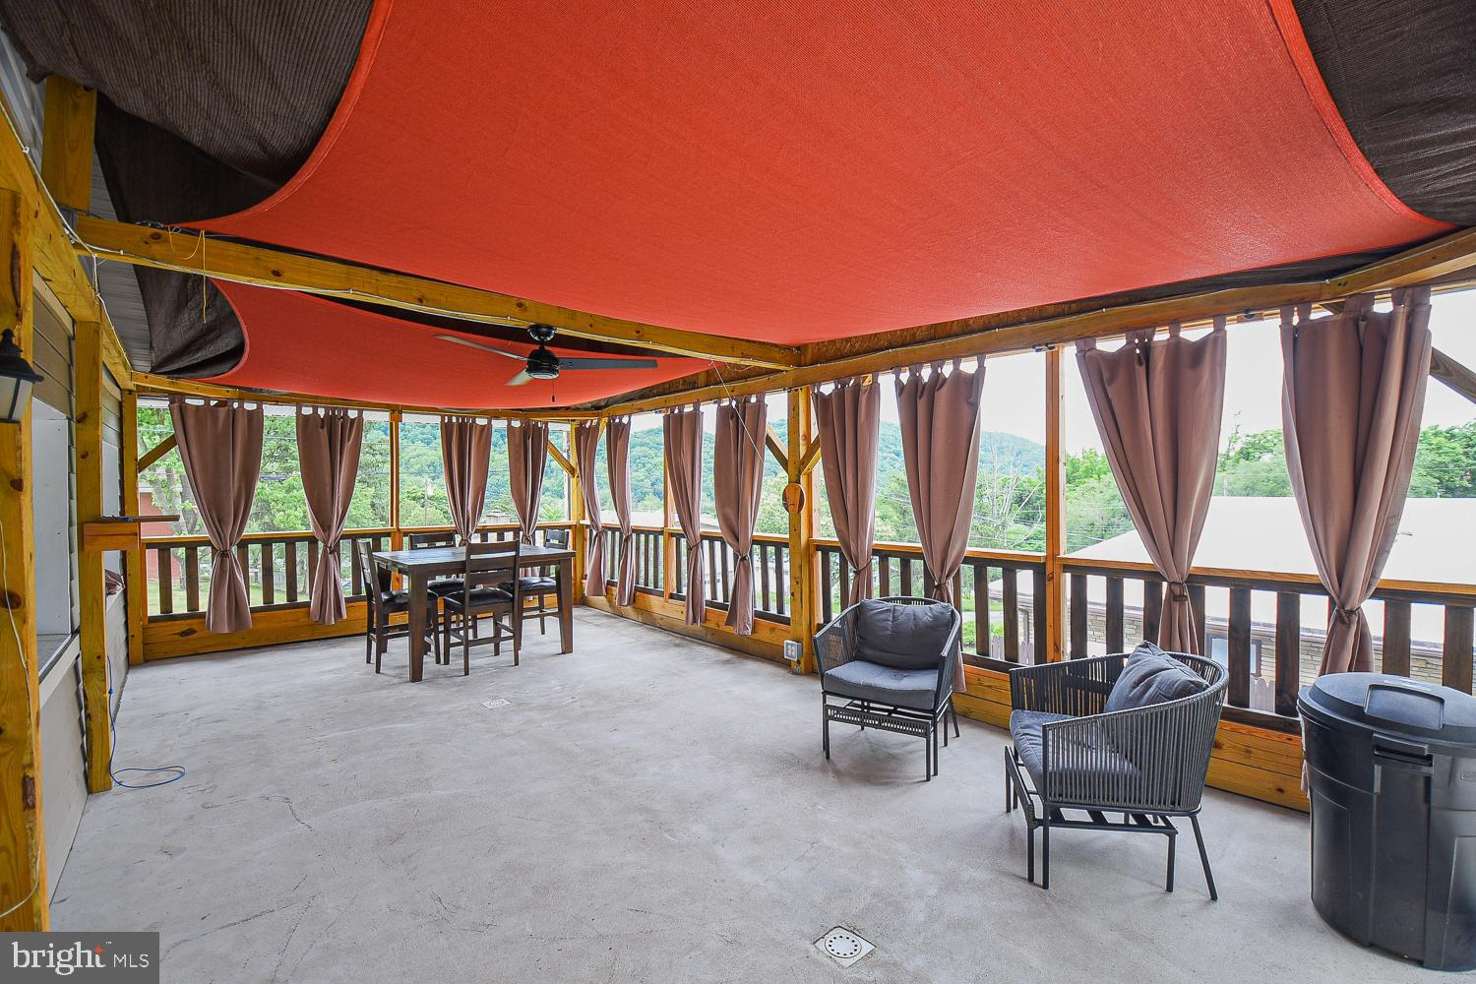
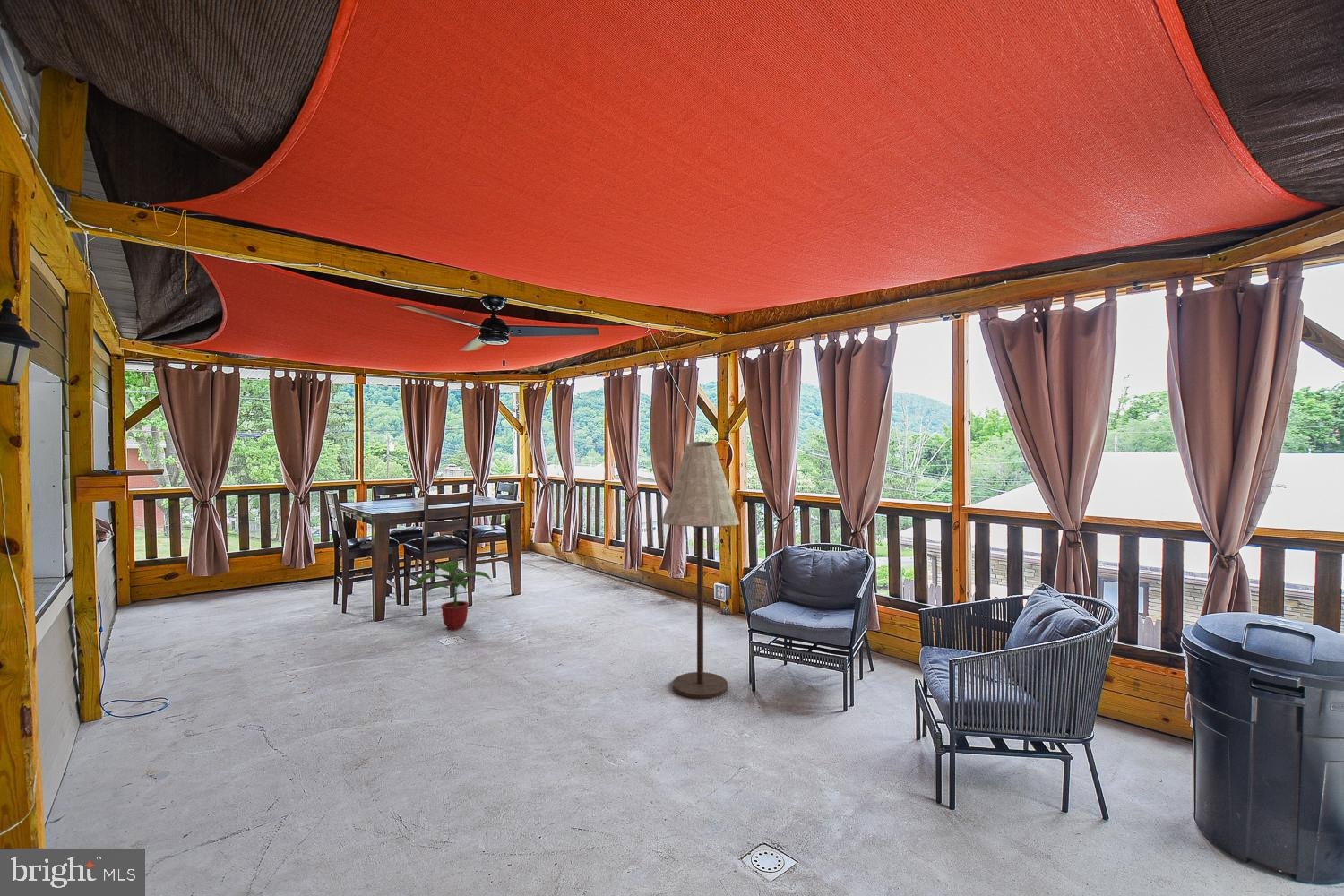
+ floor lamp (700, 564)
+ potted plant (445, 603)
